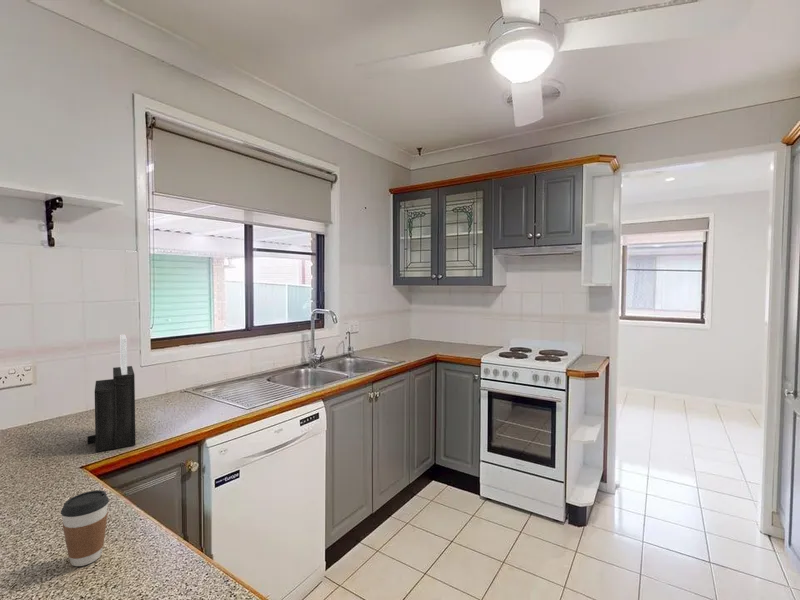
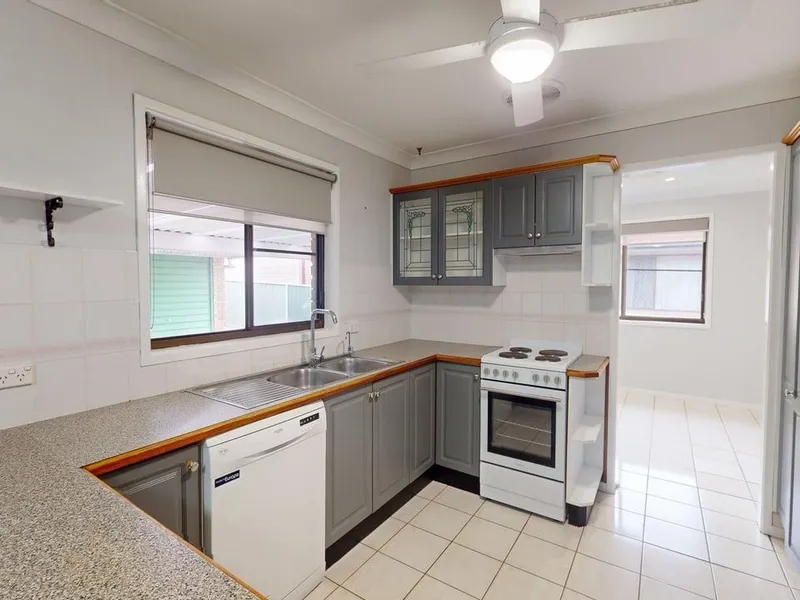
- coffee cup (85, 528)
- knife block (110, 389)
